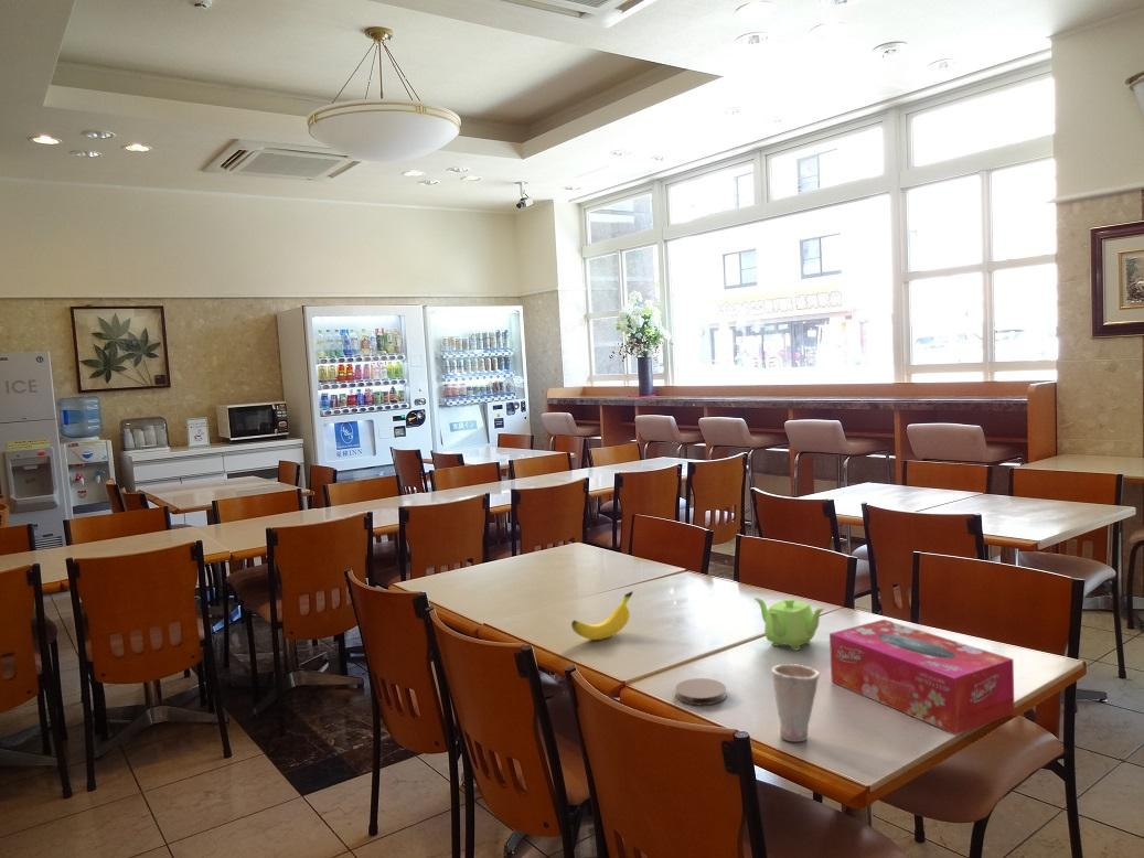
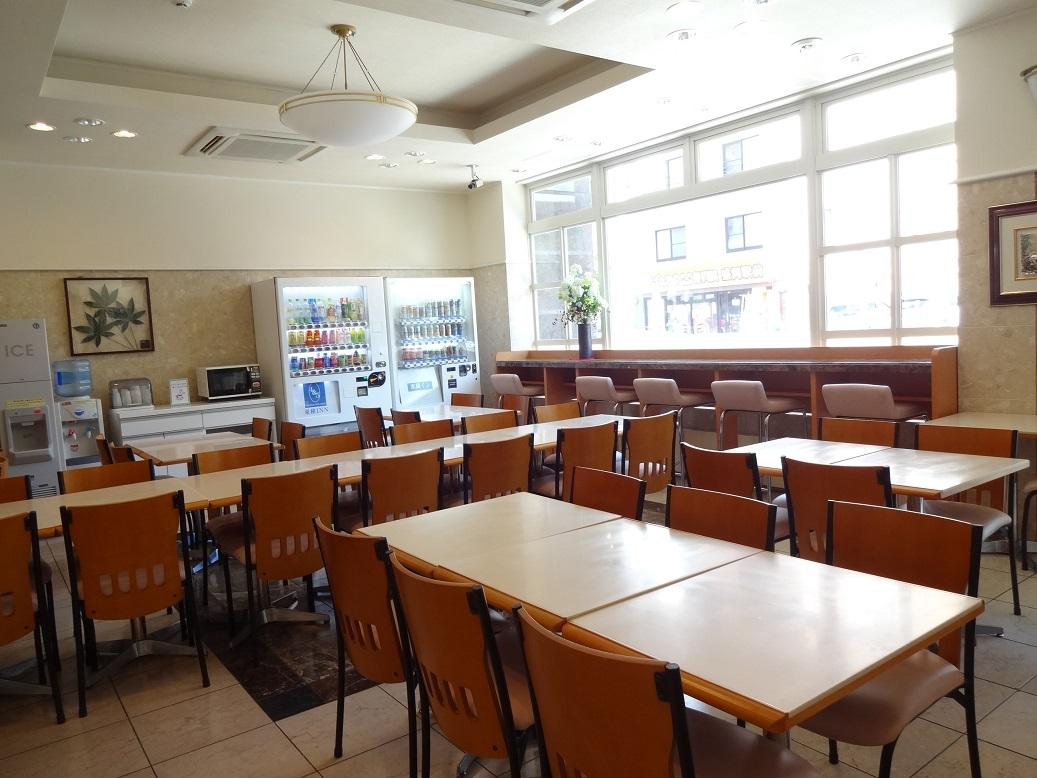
- teapot (787, 622)
- banana (606, 620)
- tissue box (916, 671)
- coaster (701, 690)
- cup (796, 701)
